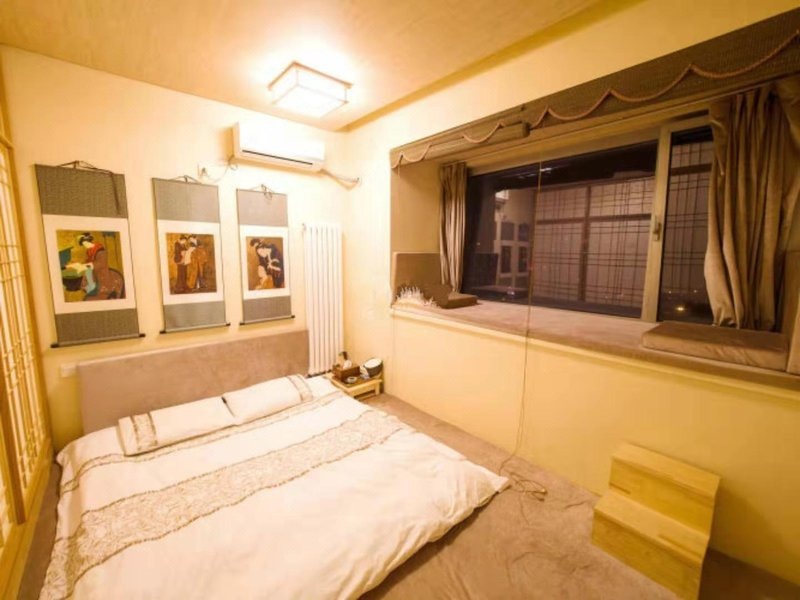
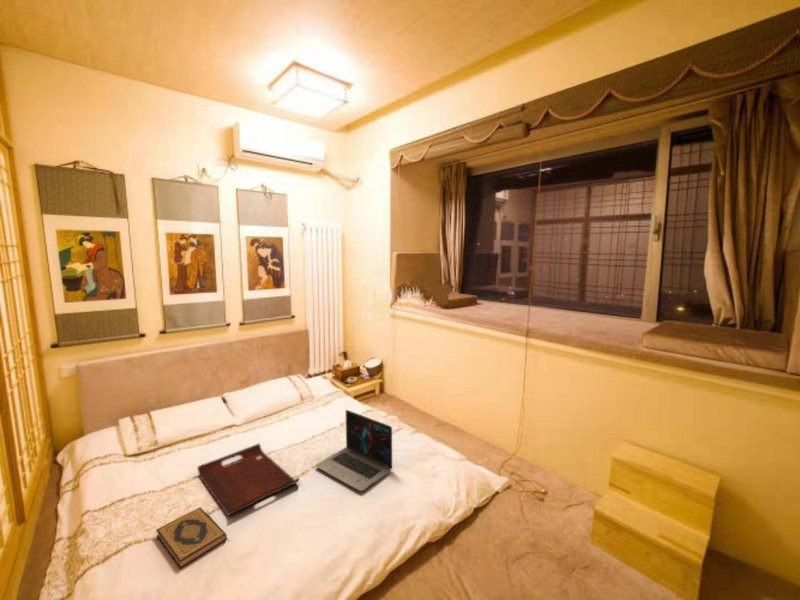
+ serving tray (247, 475)
+ laptop (353, 447)
+ hardback book (191, 534)
